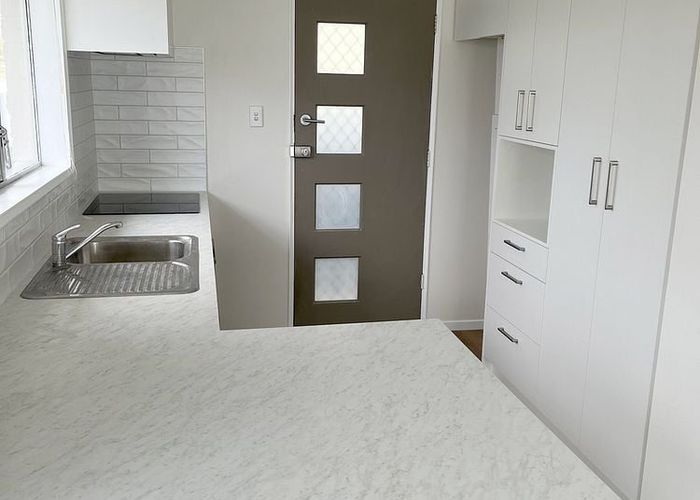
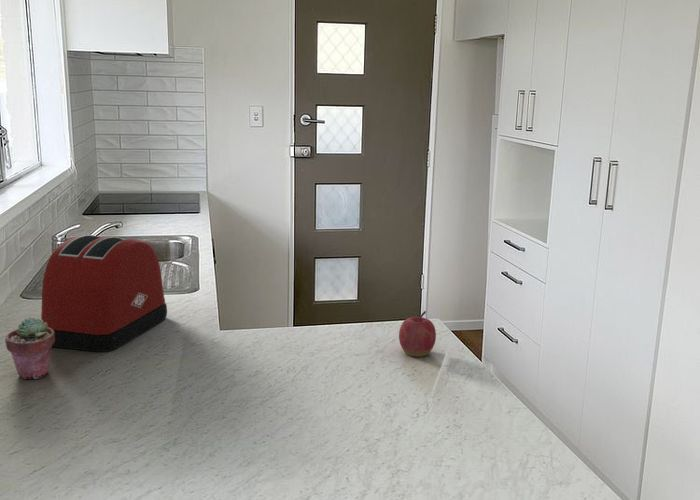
+ potted succulent (31, 345)
+ apple (417, 332)
+ toaster (106, 283)
